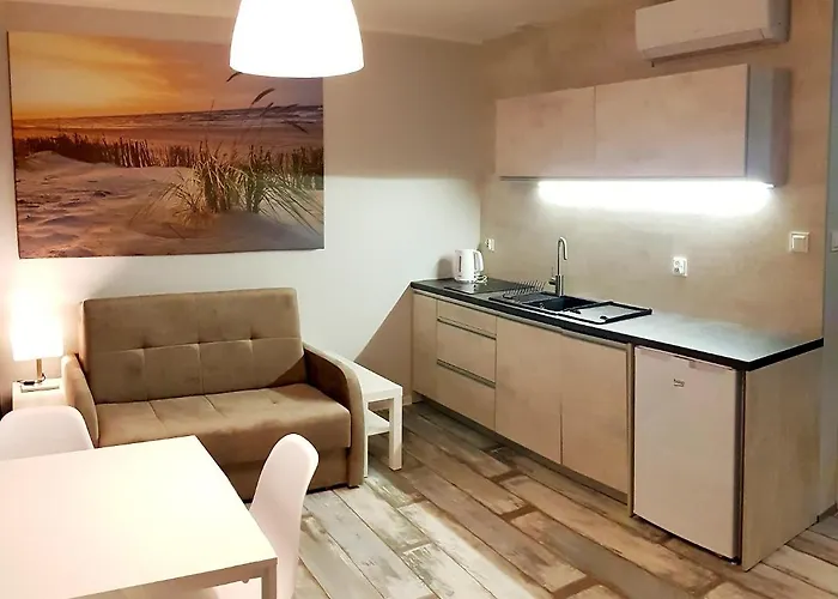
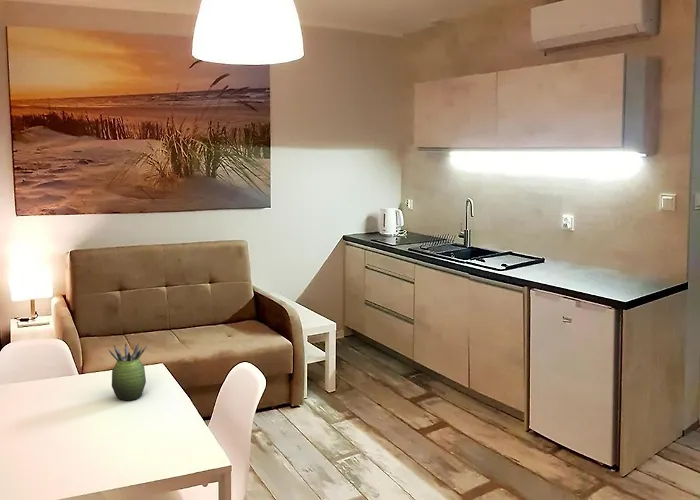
+ succulent plant (128, 371)
